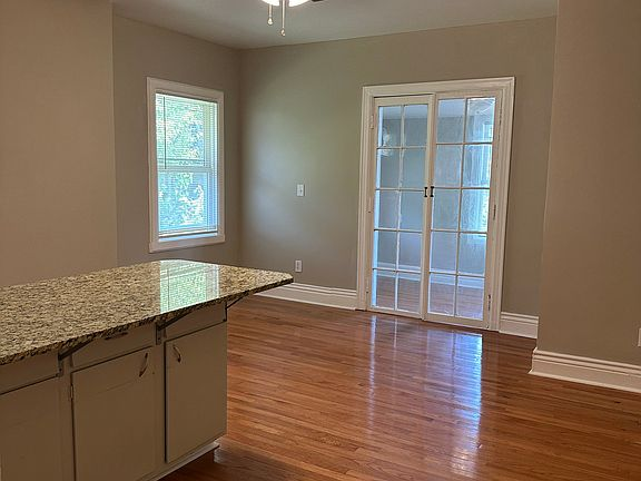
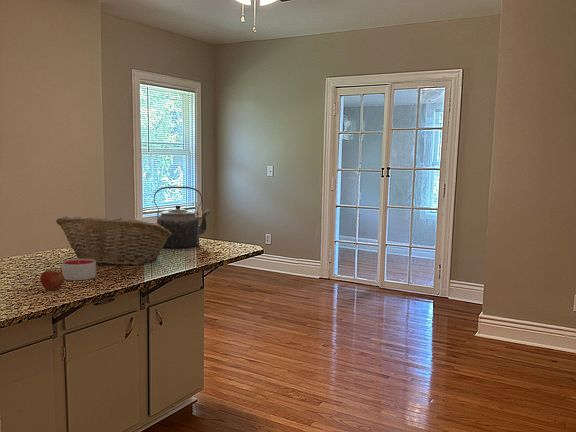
+ apple (52, 279)
+ fruit basket (115, 236)
+ kettle (182, 215)
+ candle (79, 268)
